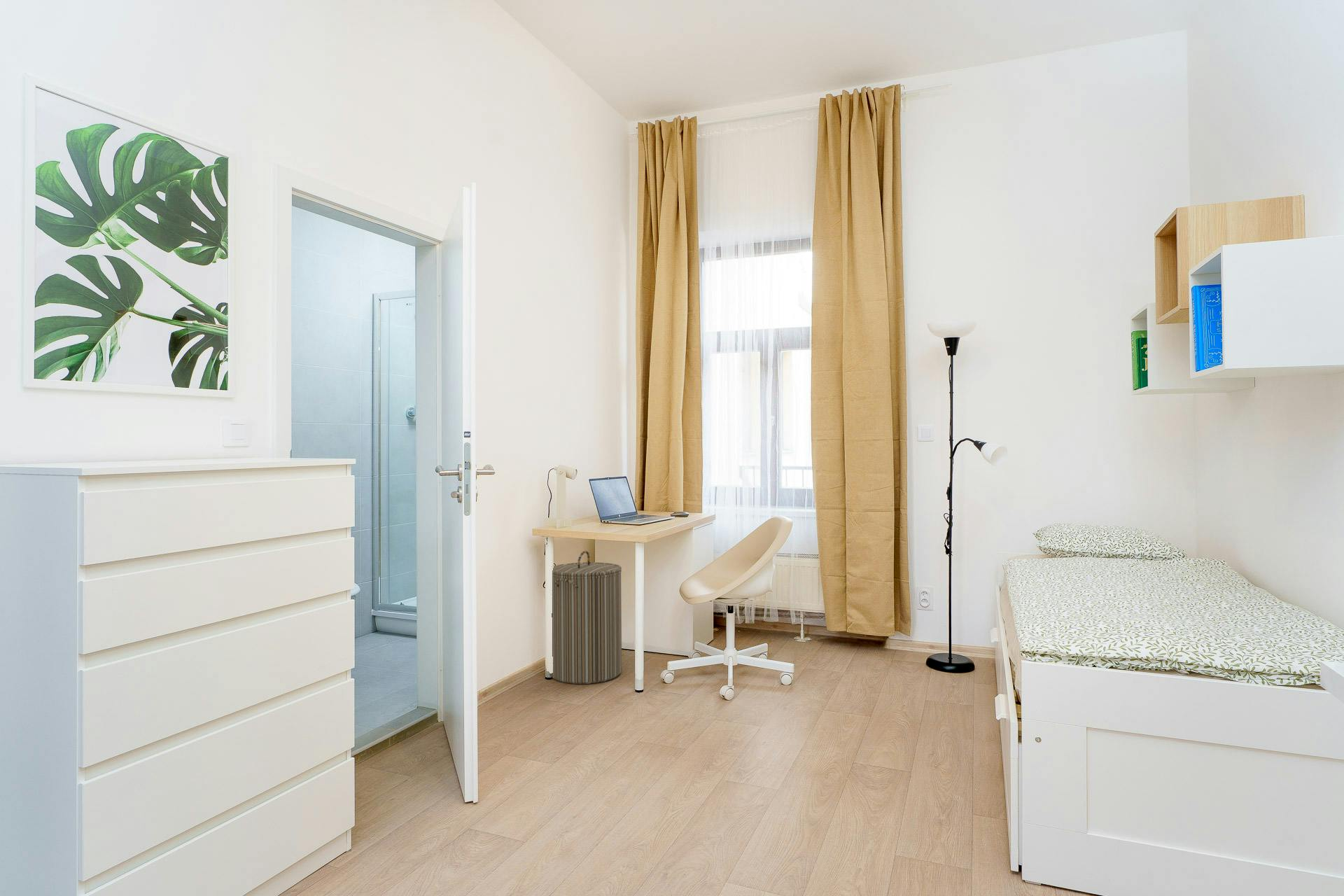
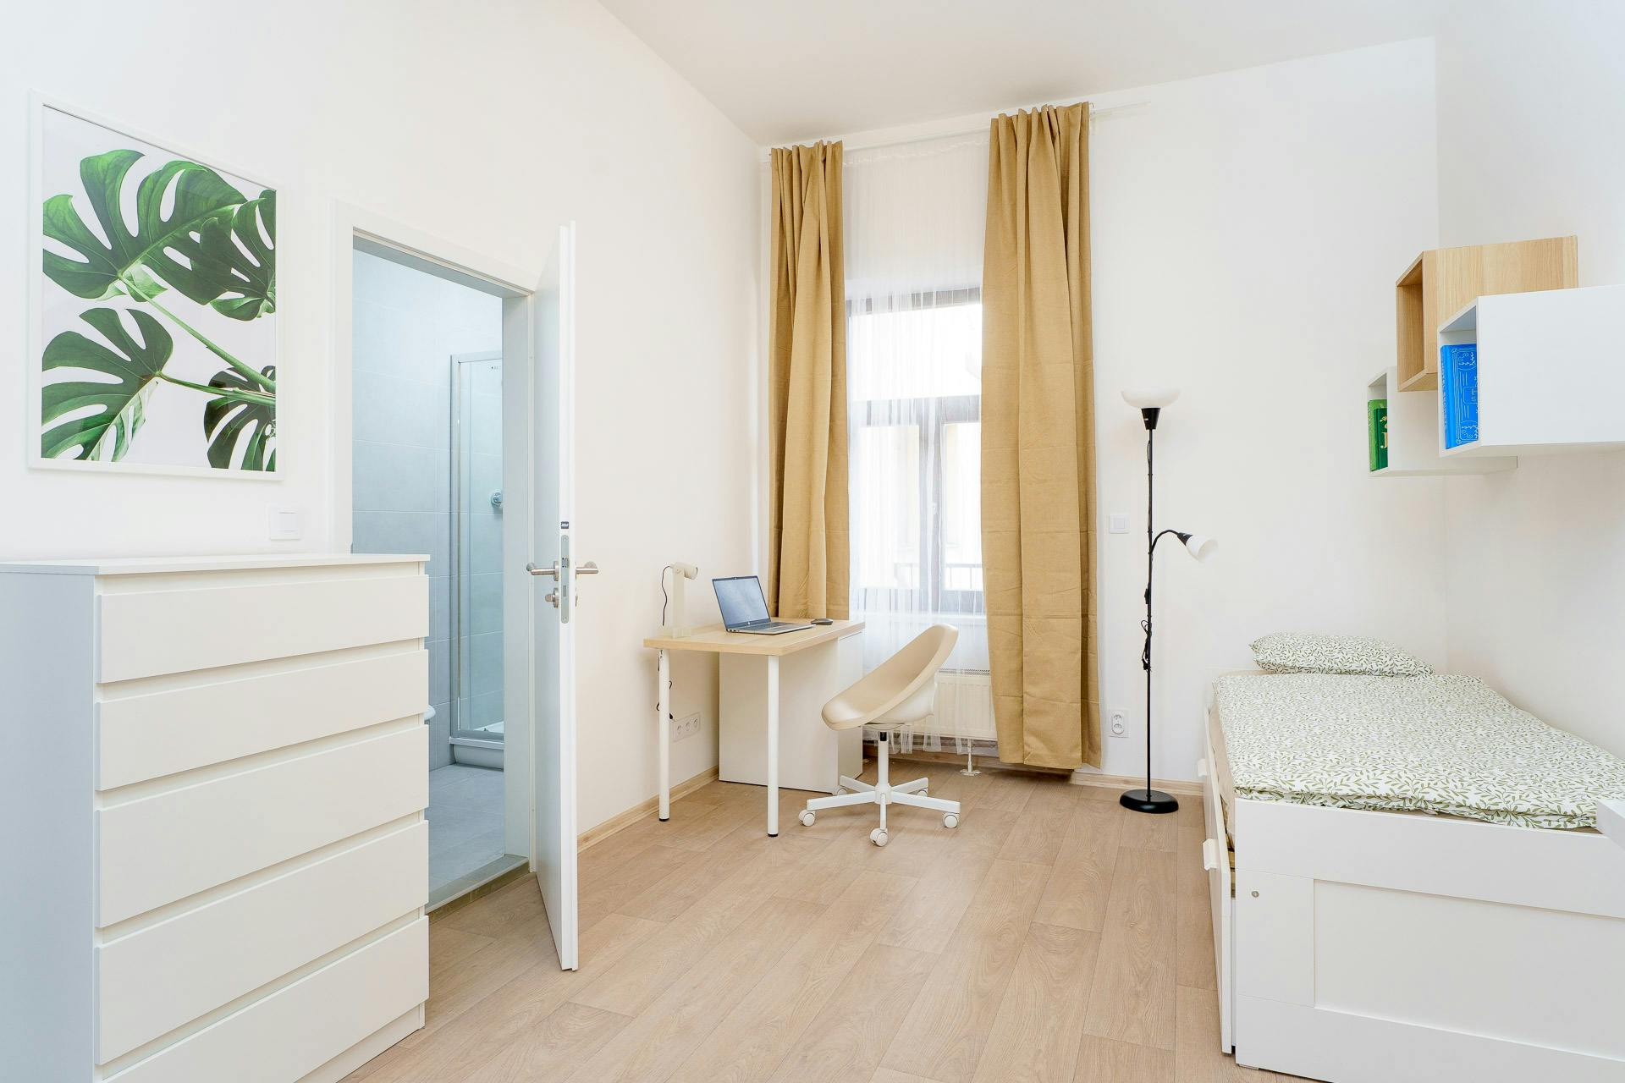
- laundry hamper (585, 611)
